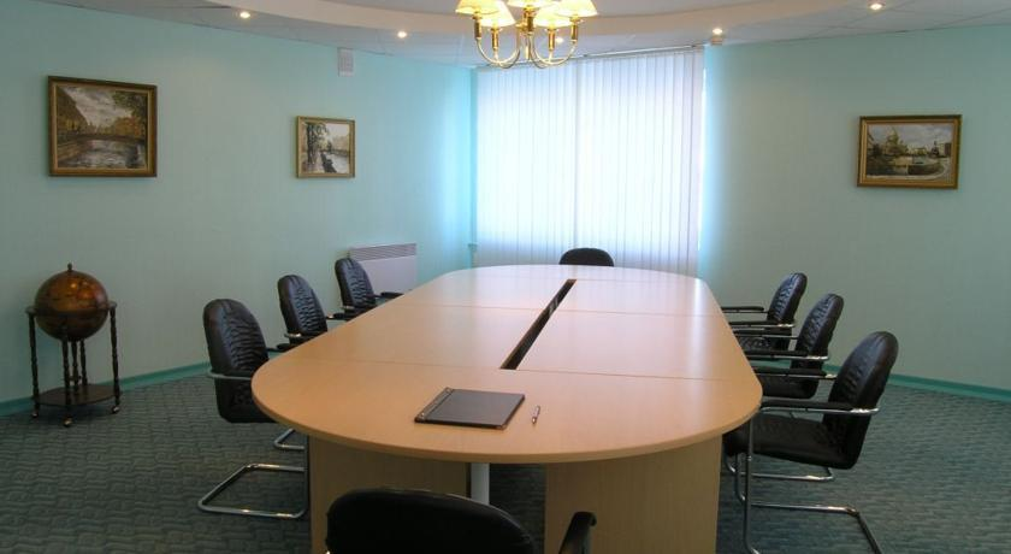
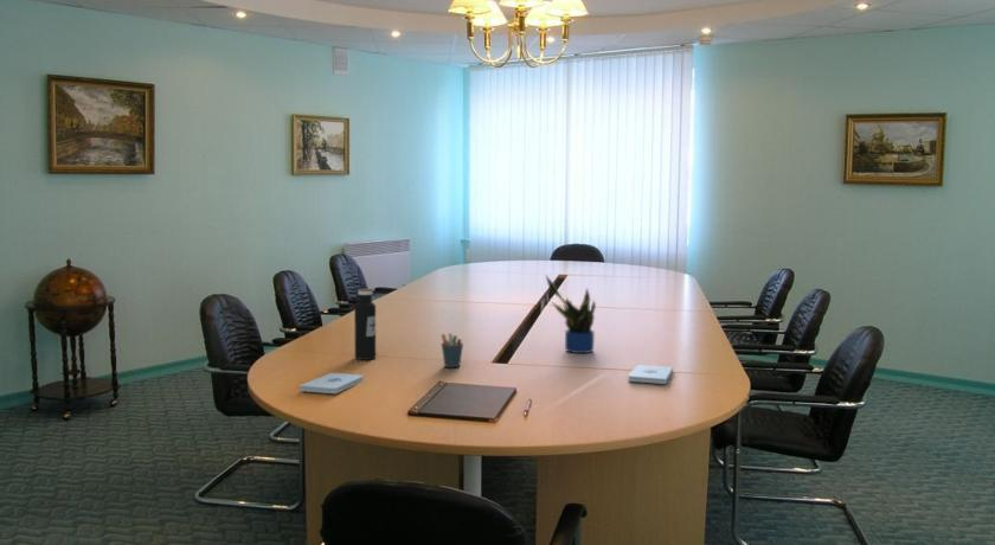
+ notepad (650, 373)
+ pen holder (451, 348)
+ potted plant (572, 313)
+ water bottle (365, 323)
+ notepad (333, 383)
